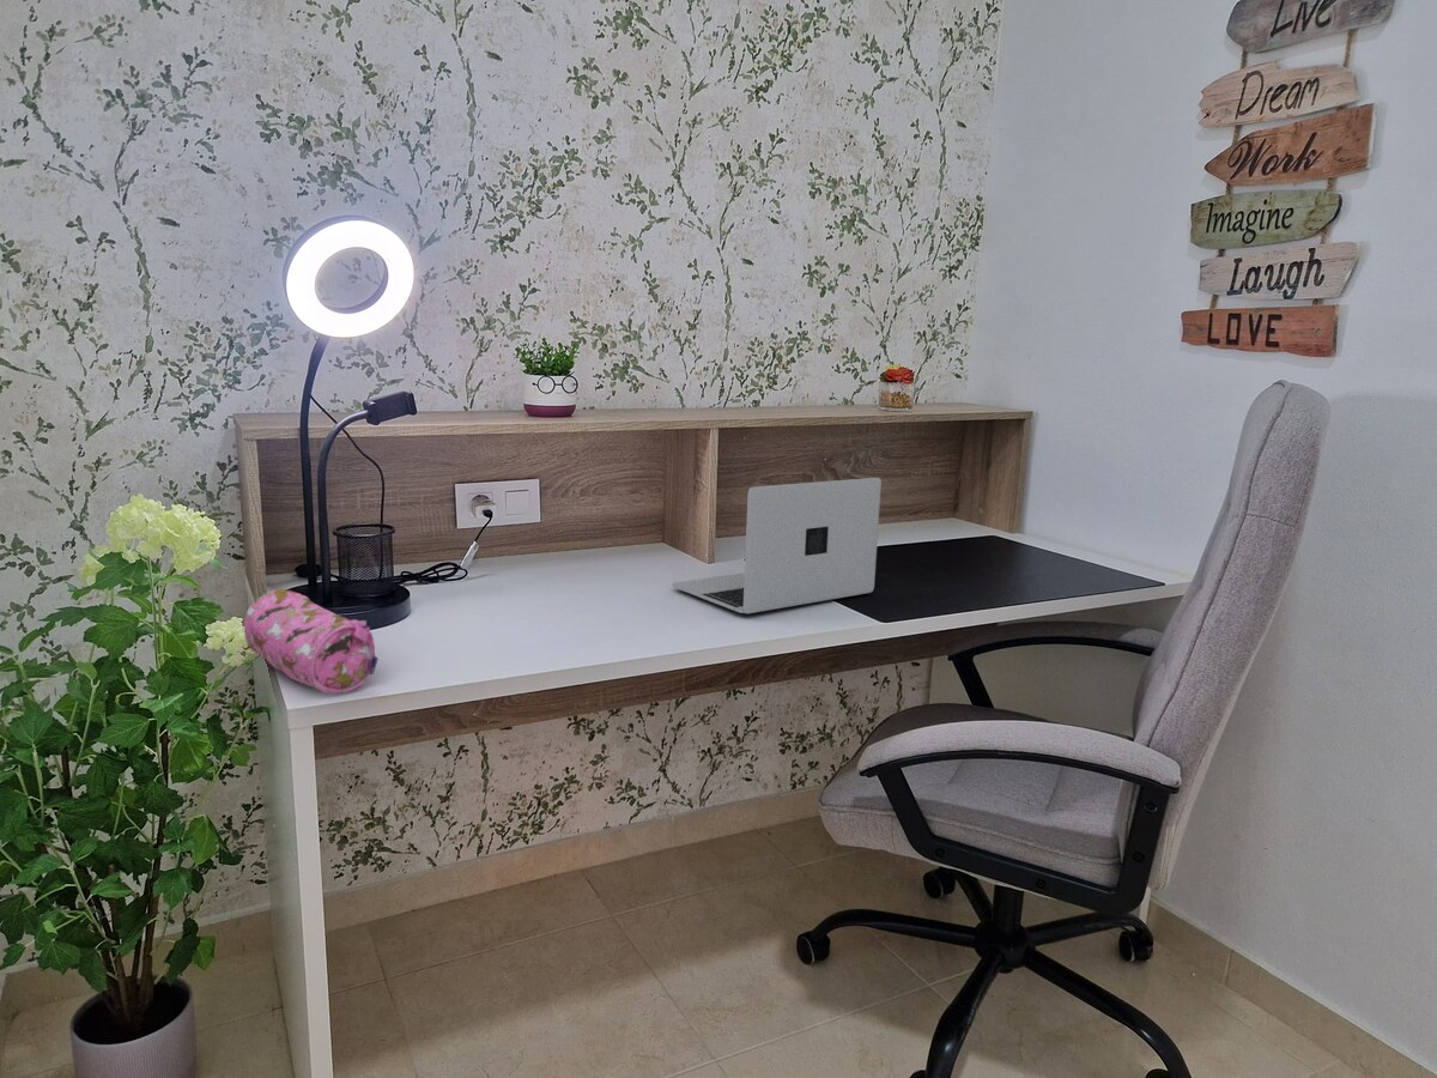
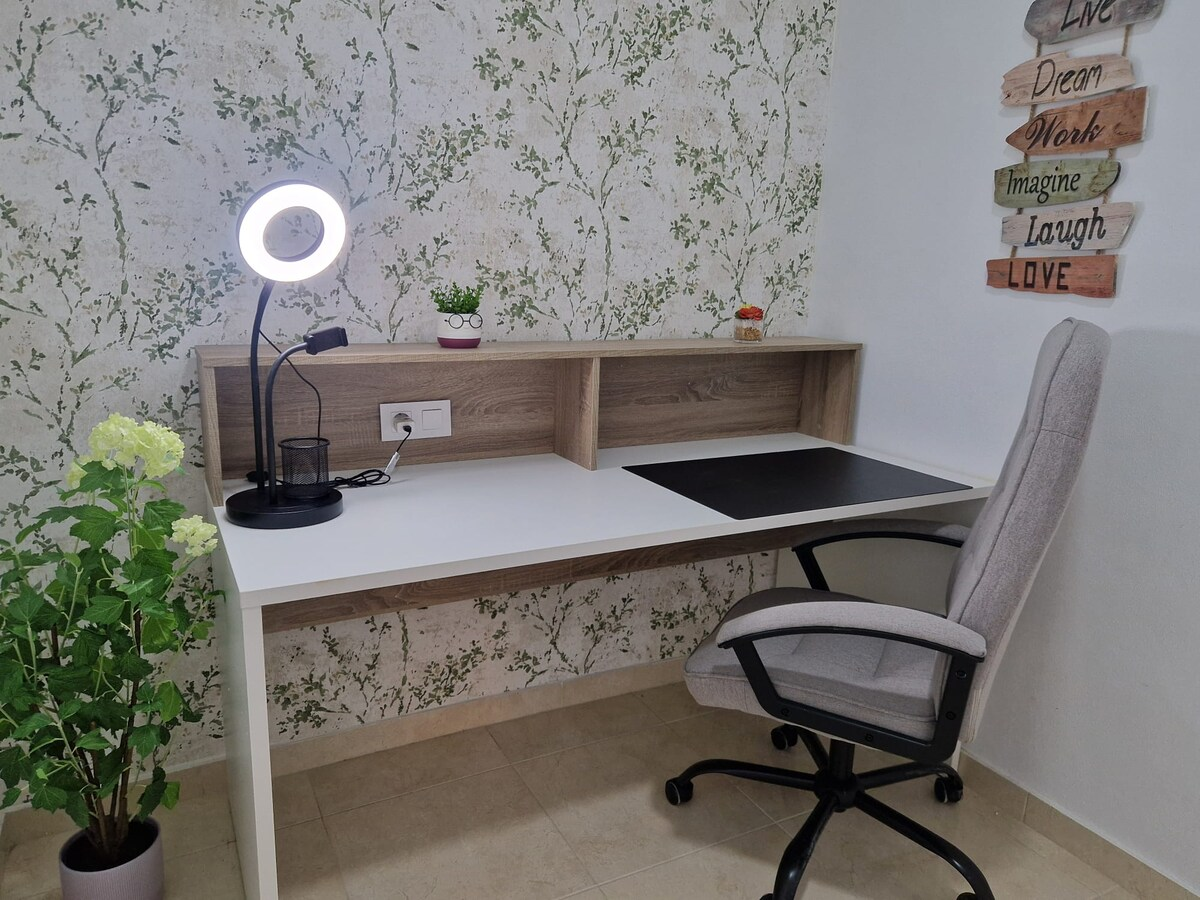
- pencil case (308, 638)
- laptop (775, 533)
